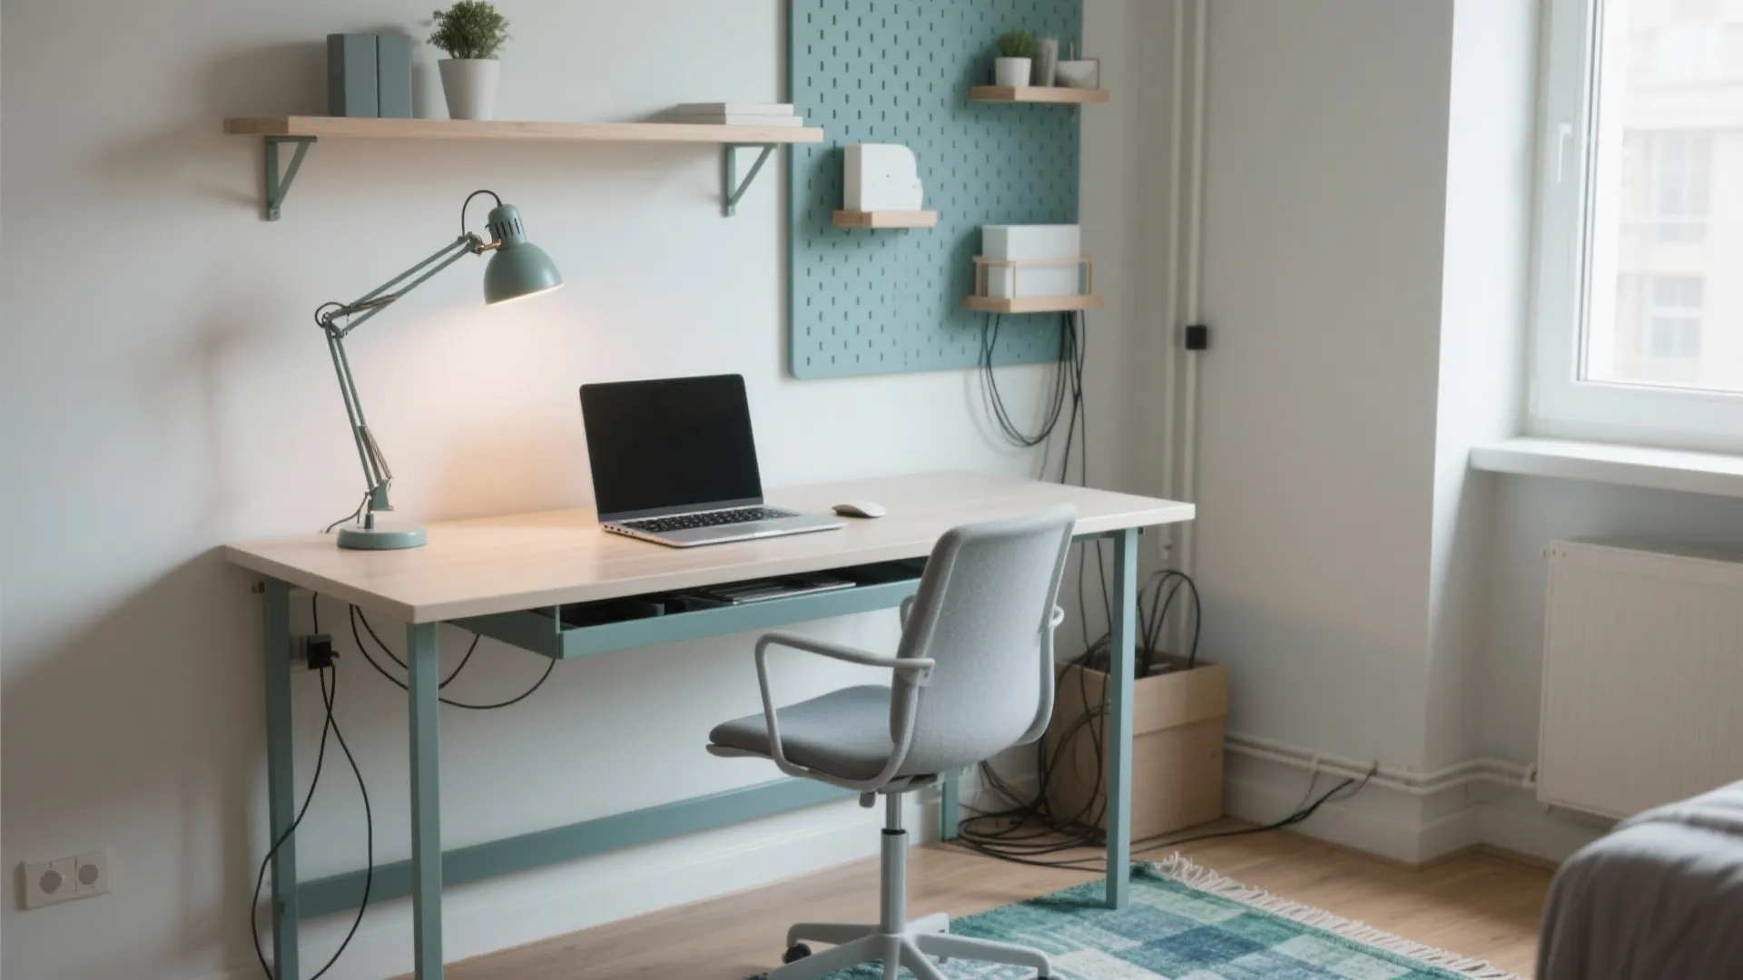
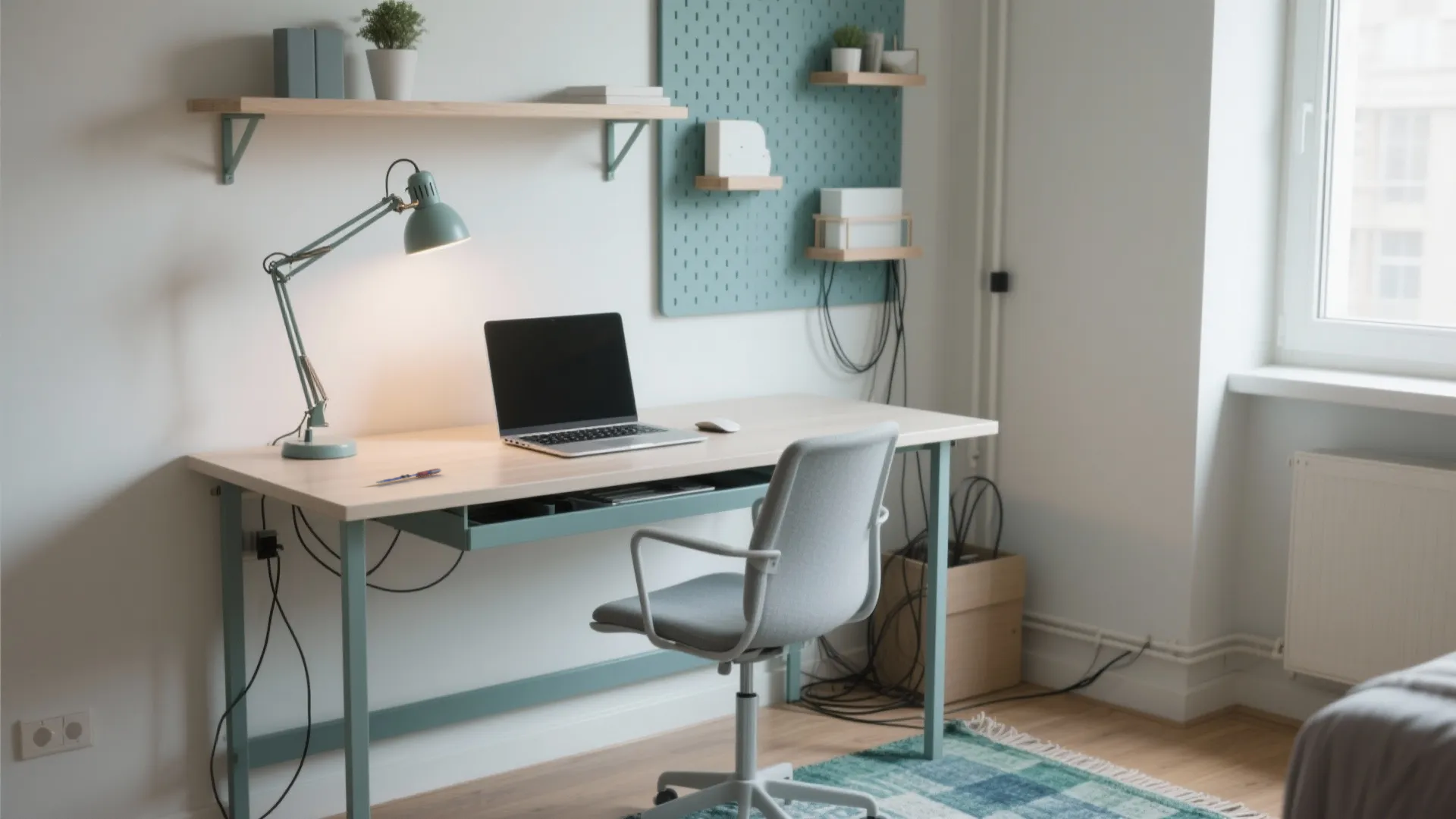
+ pen (409, 475)
